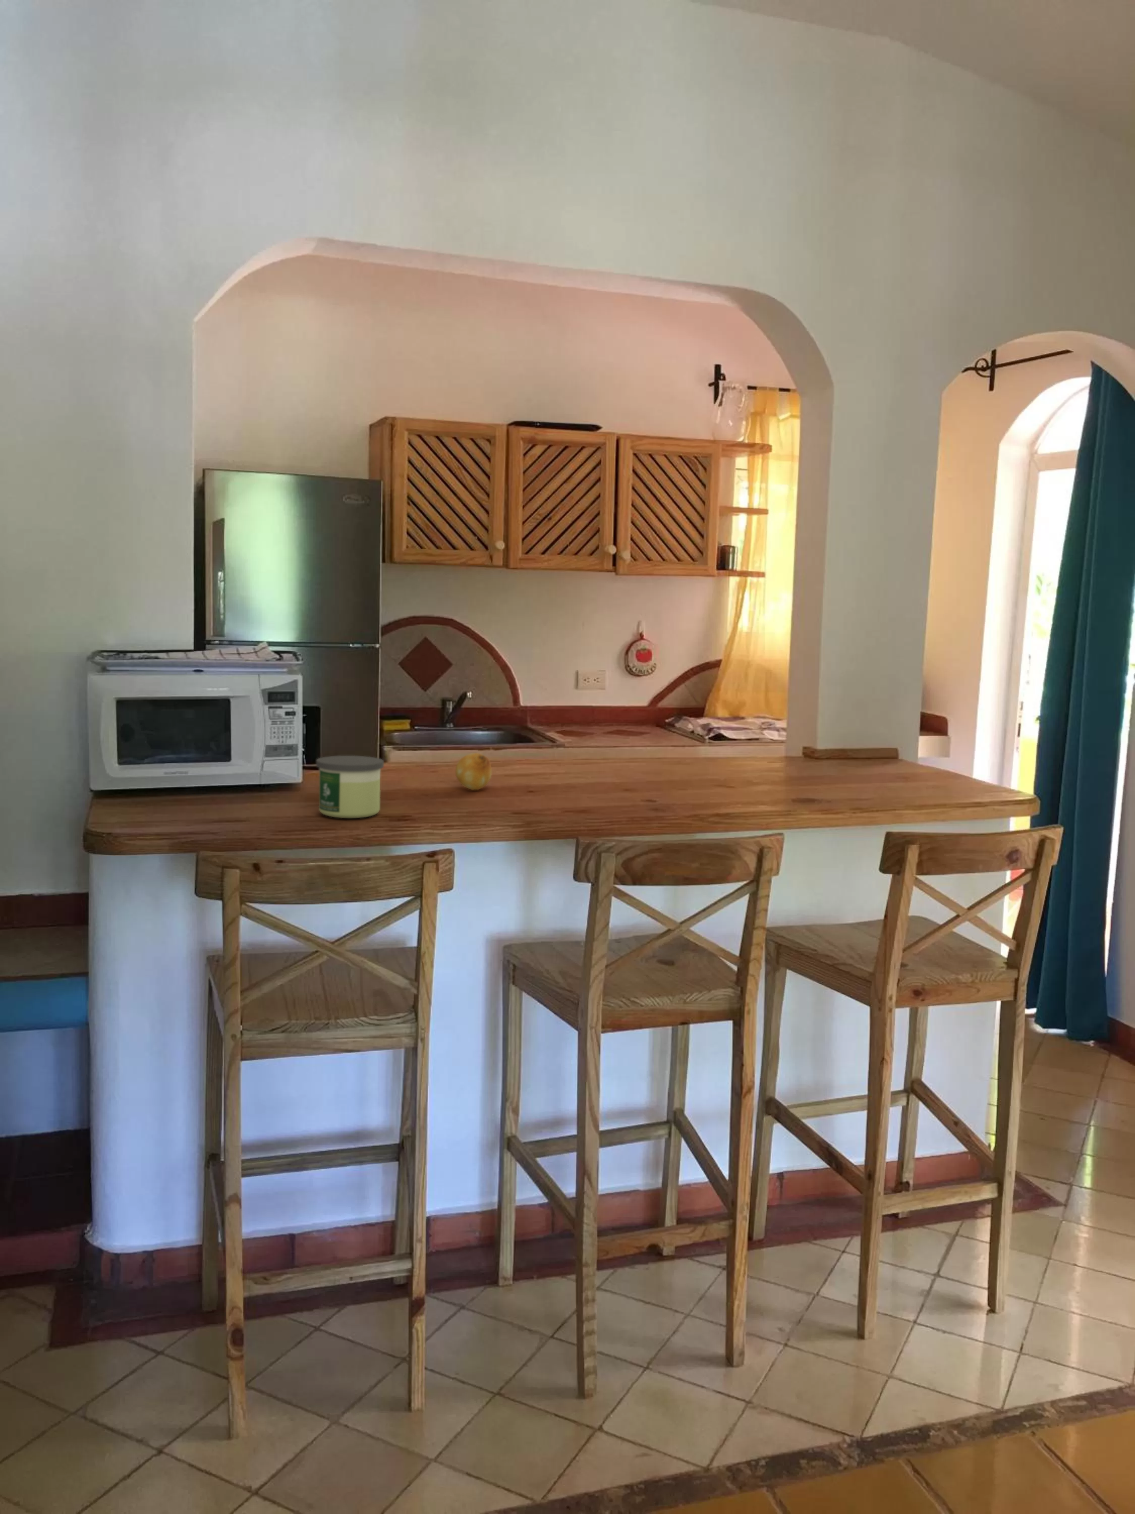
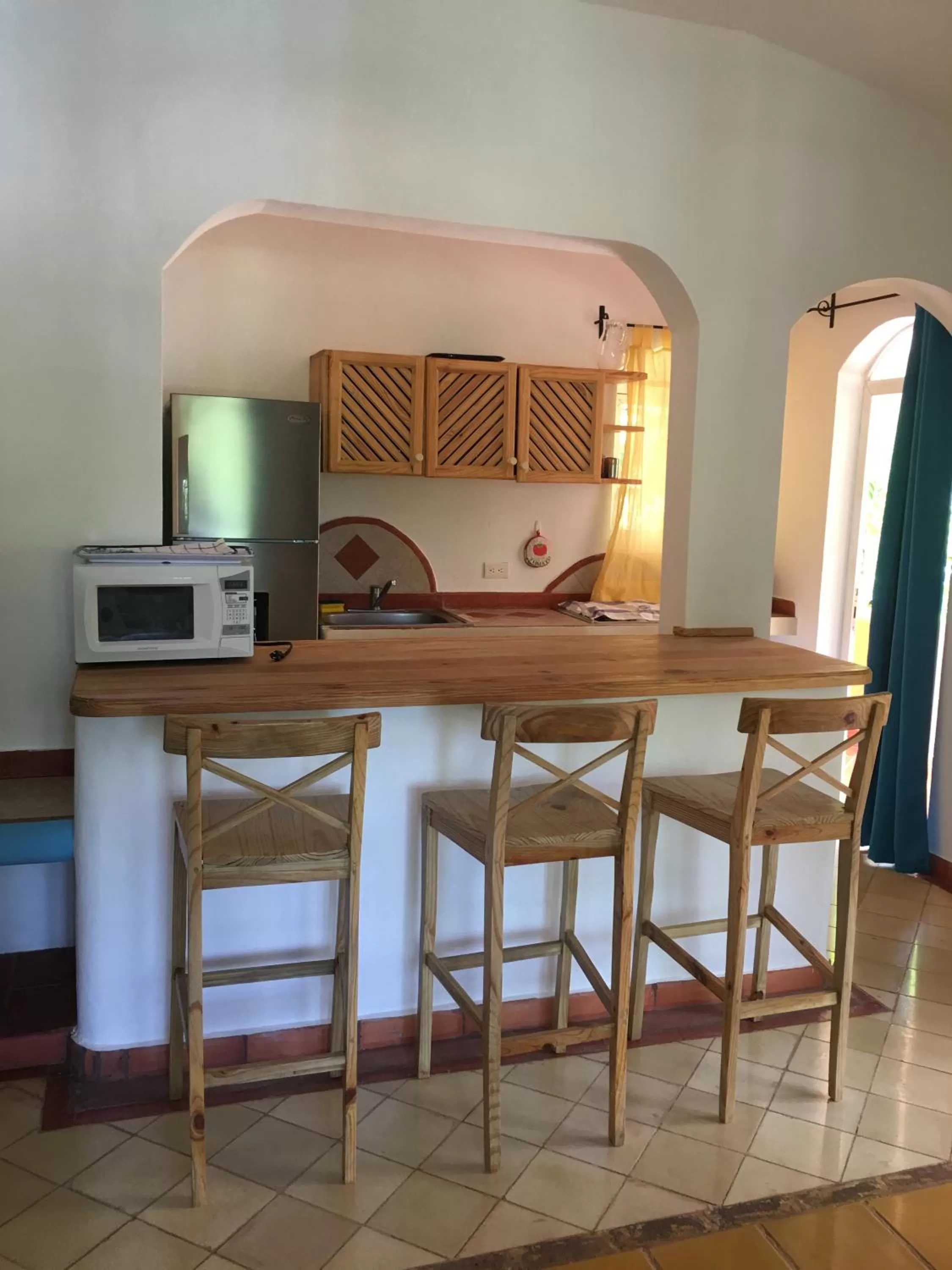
- fruit (473, 771)
- candle (349, 787)
